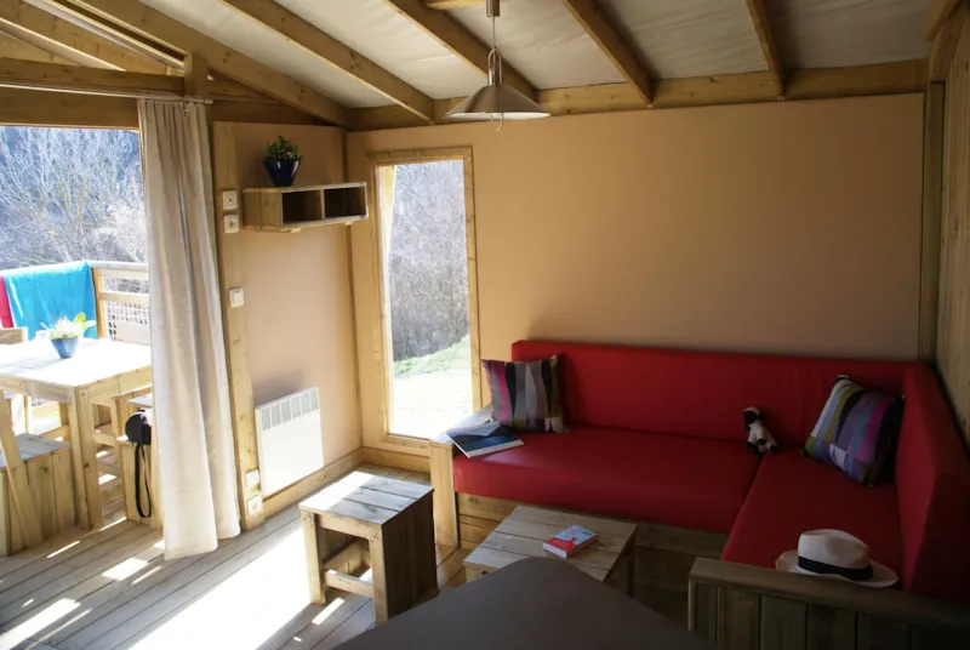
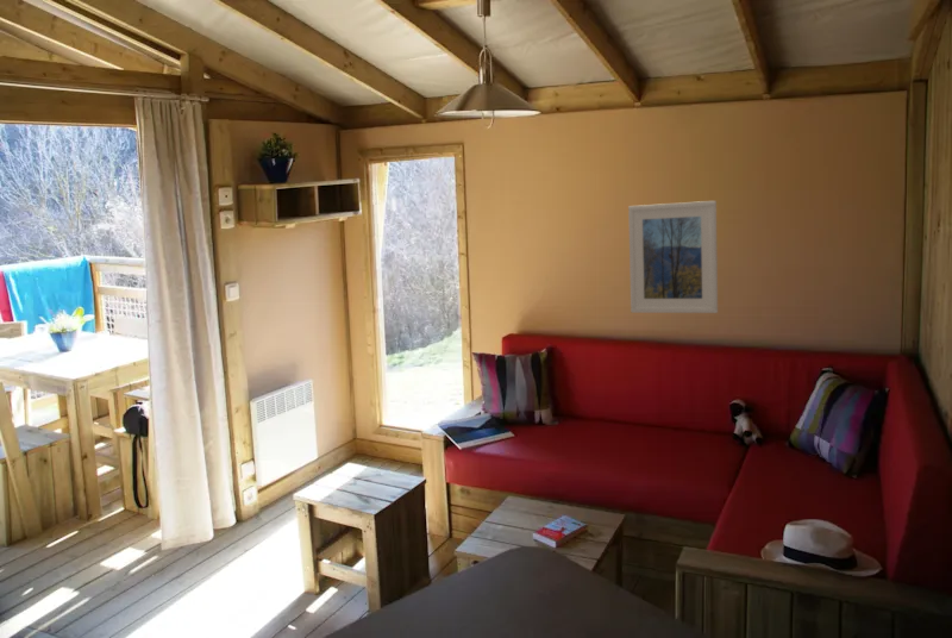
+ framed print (671, 258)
